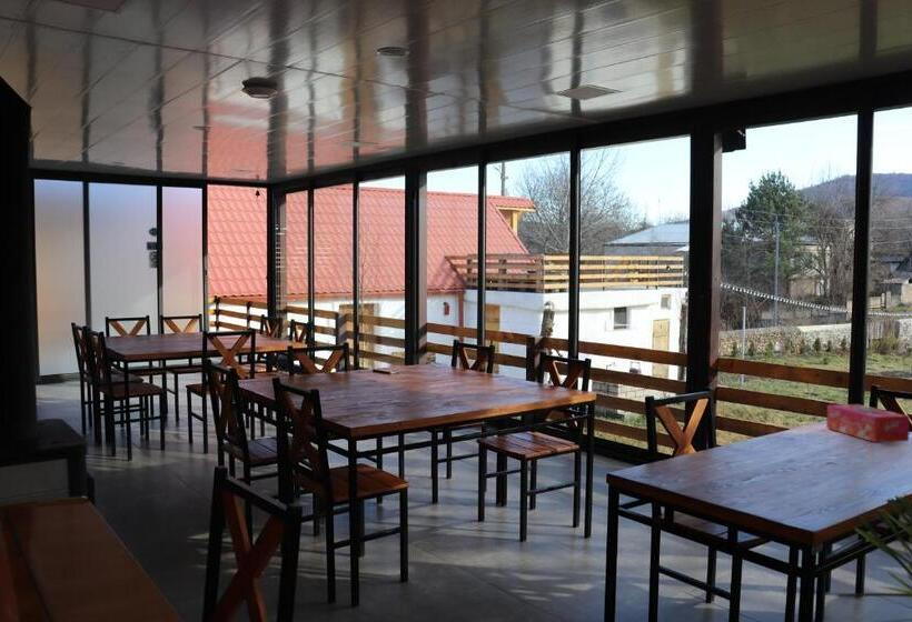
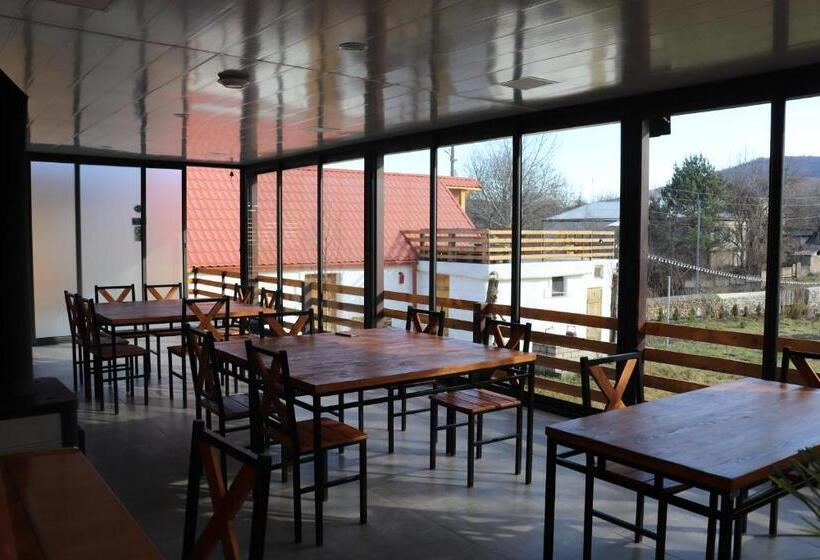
- tissue box (865, 422)
